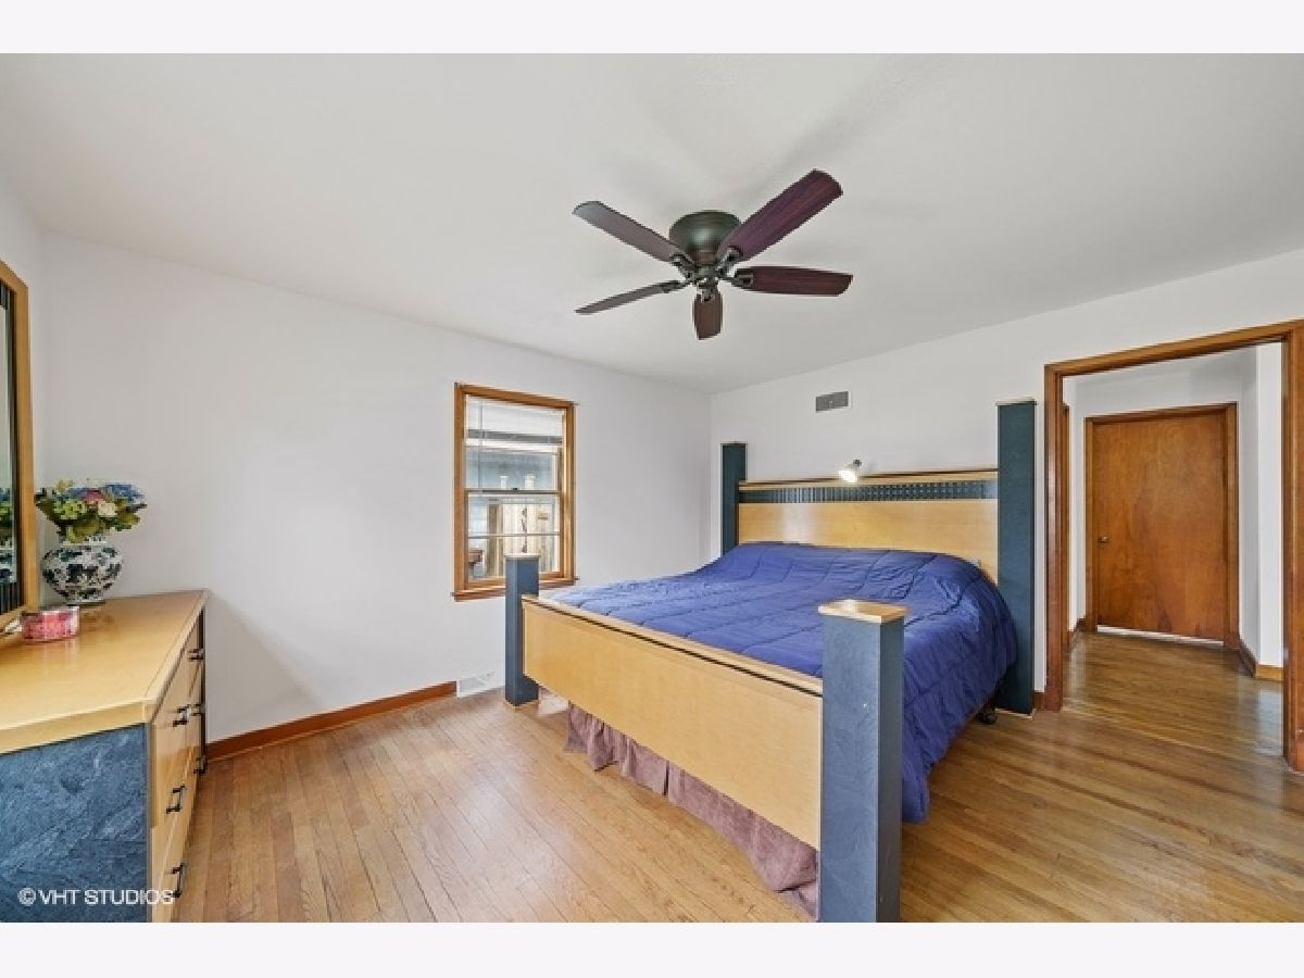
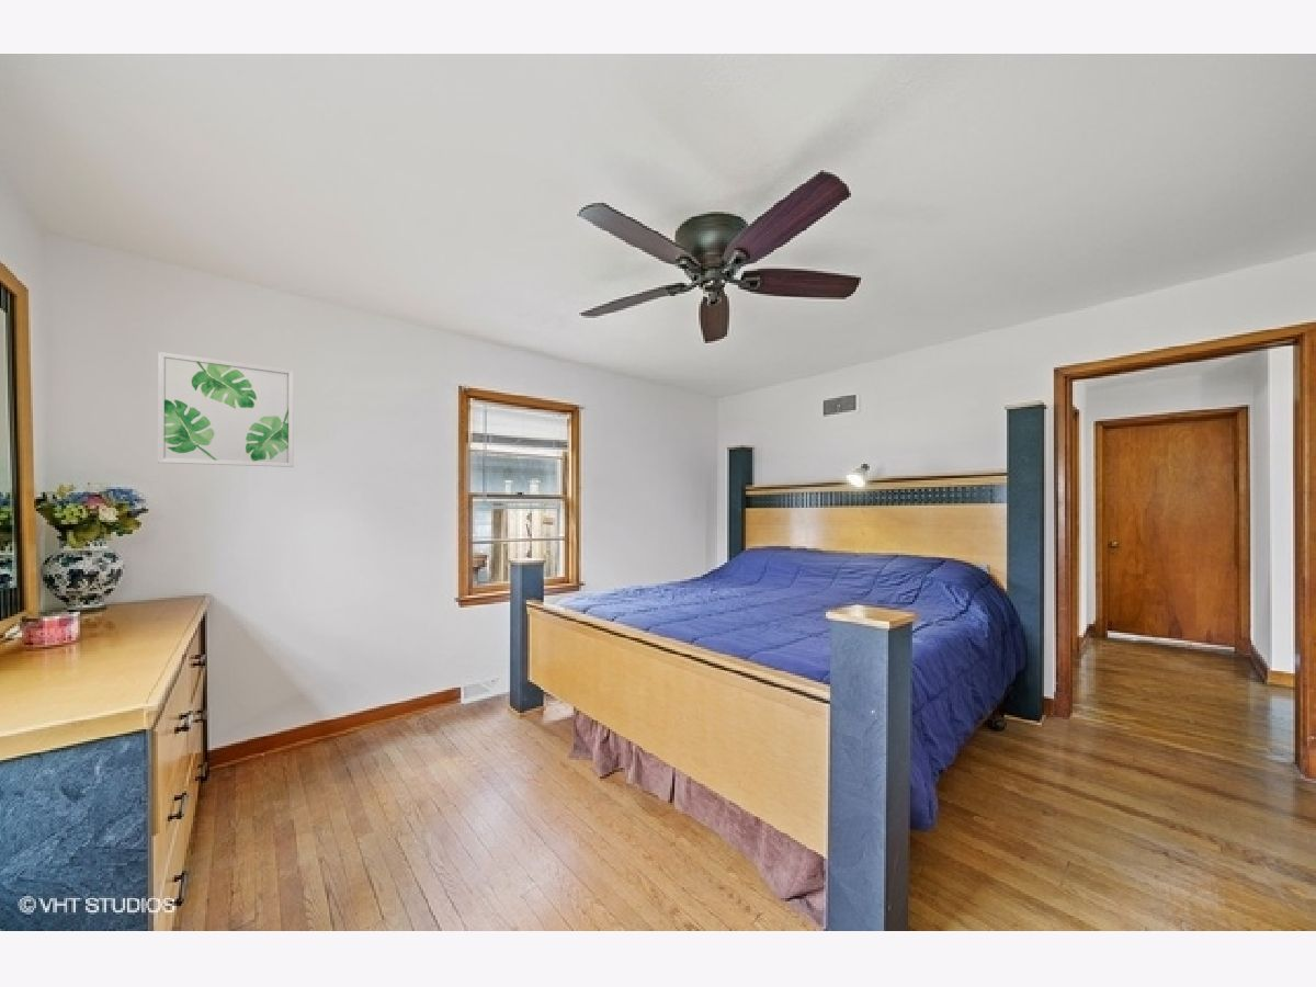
+ wall art (229, 413)
